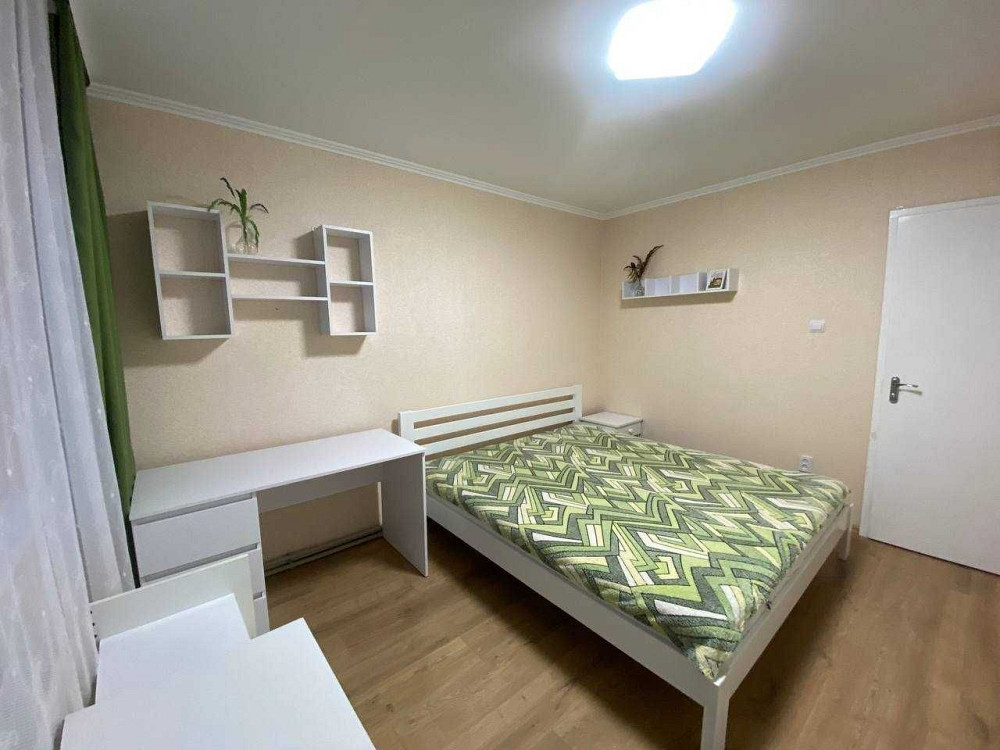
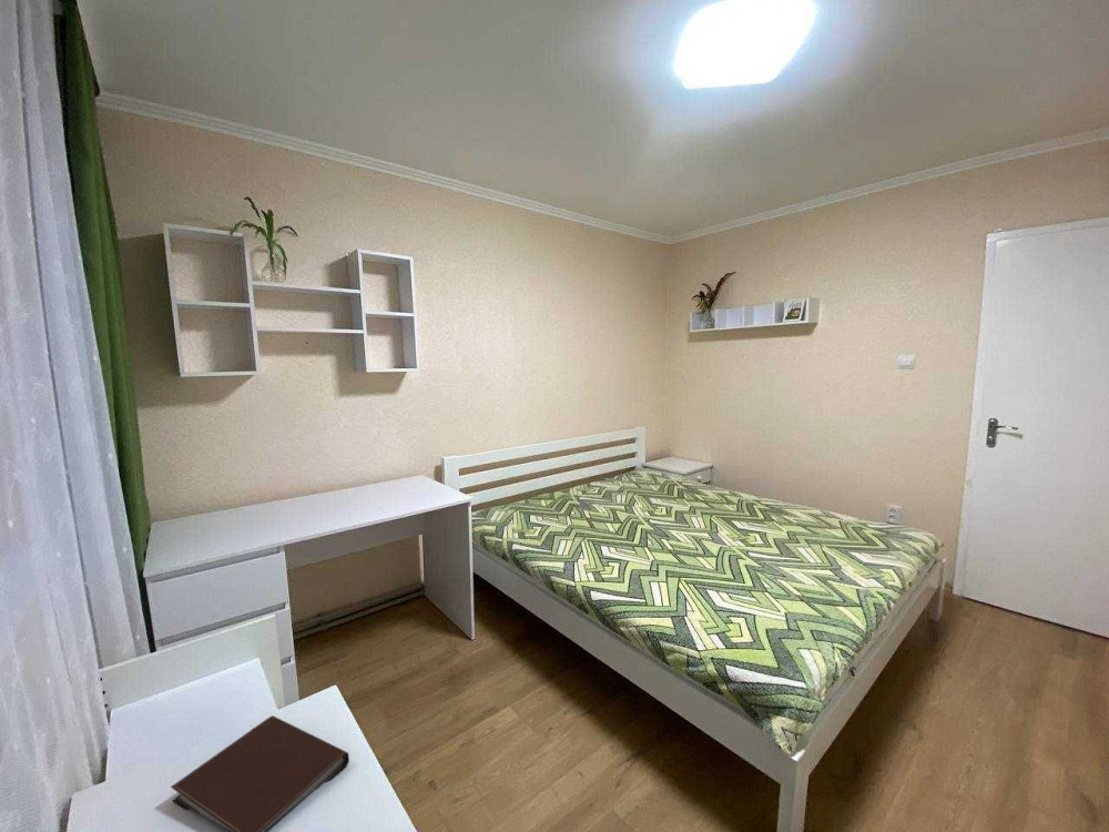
+ notebook (263, 774)
